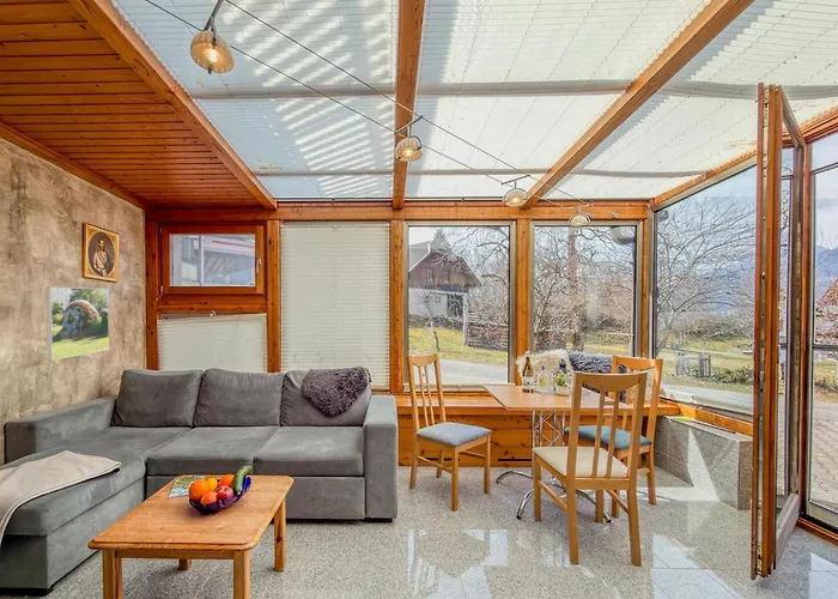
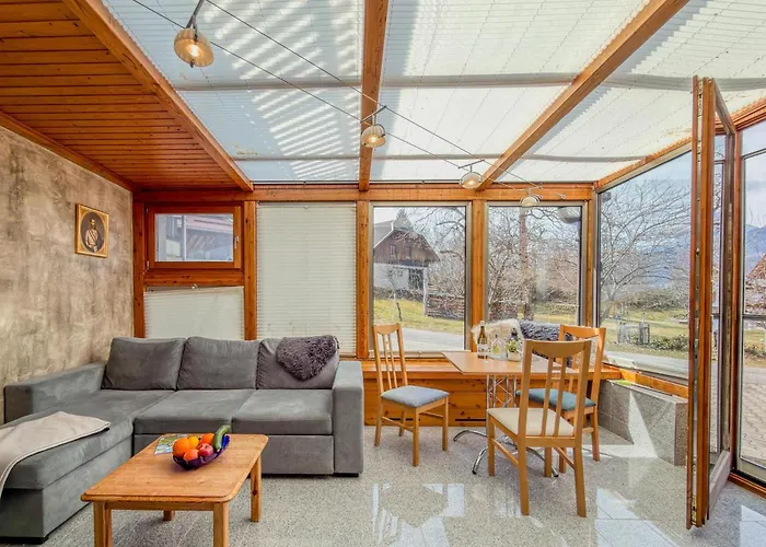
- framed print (80, 321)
